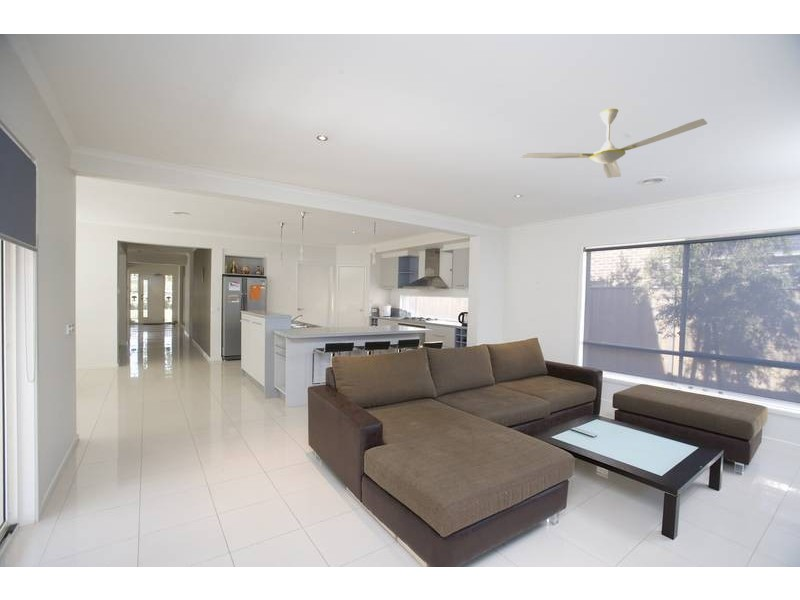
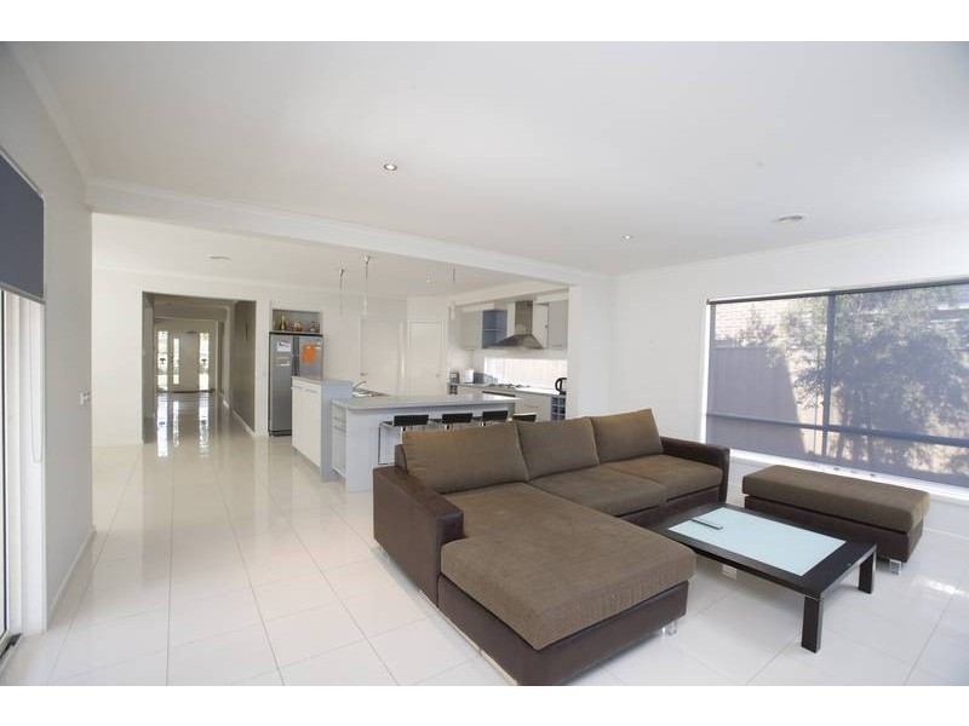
- ceiling fan (603, 145)
